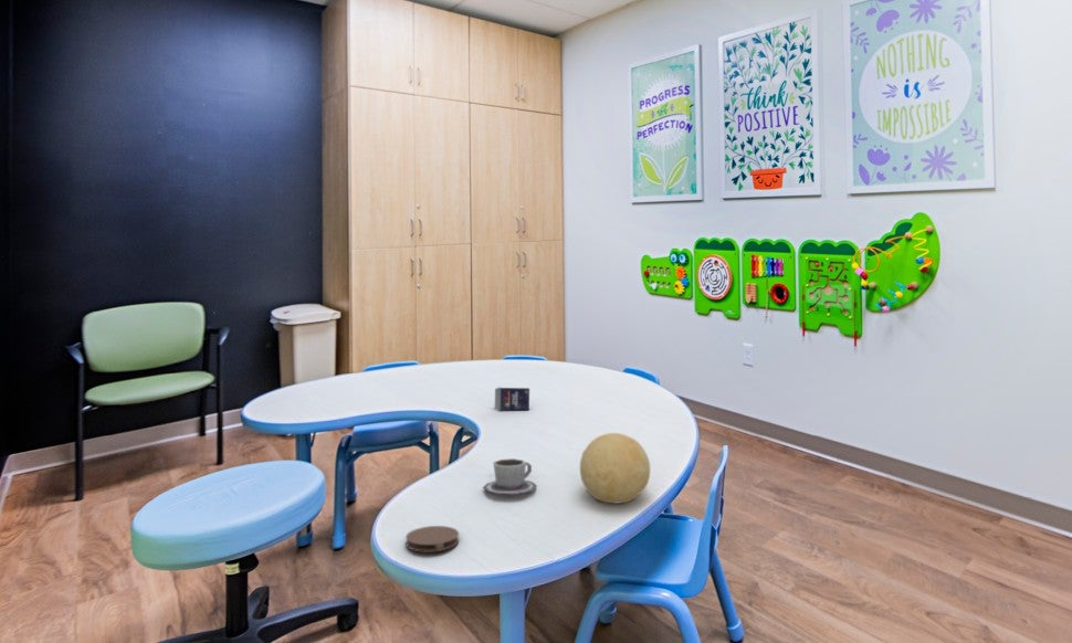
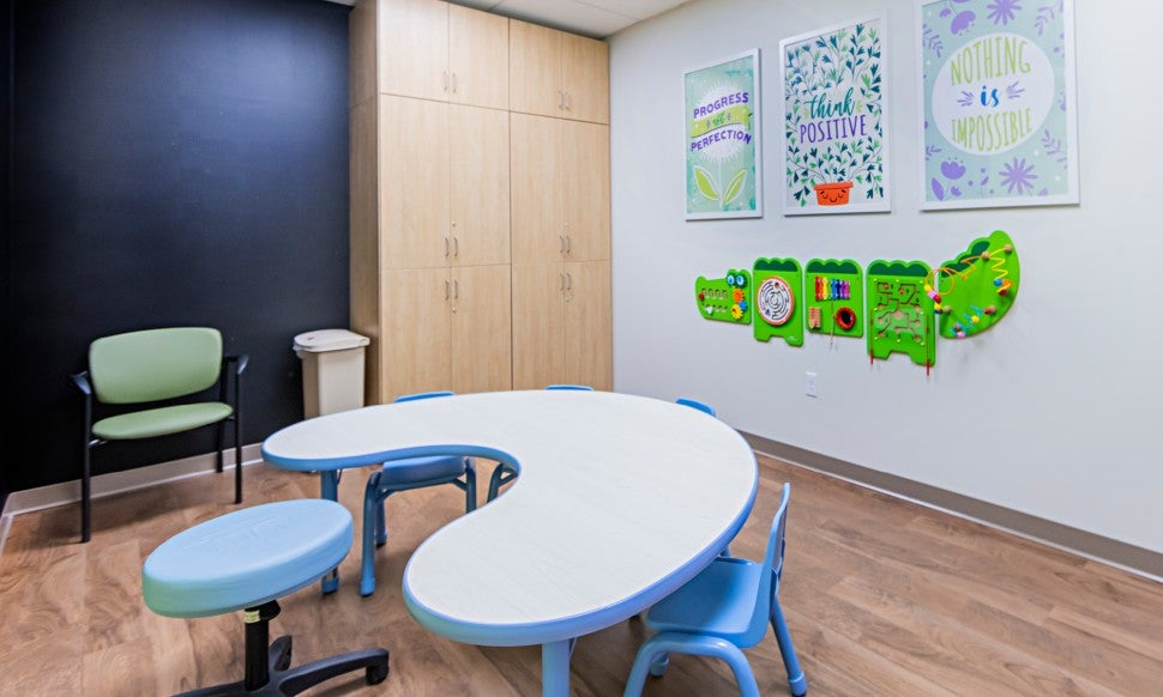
- decorative ball (614, 465)
- coaster (432, 538)
- crayon box (512, 398)
- cup (509, 475)
